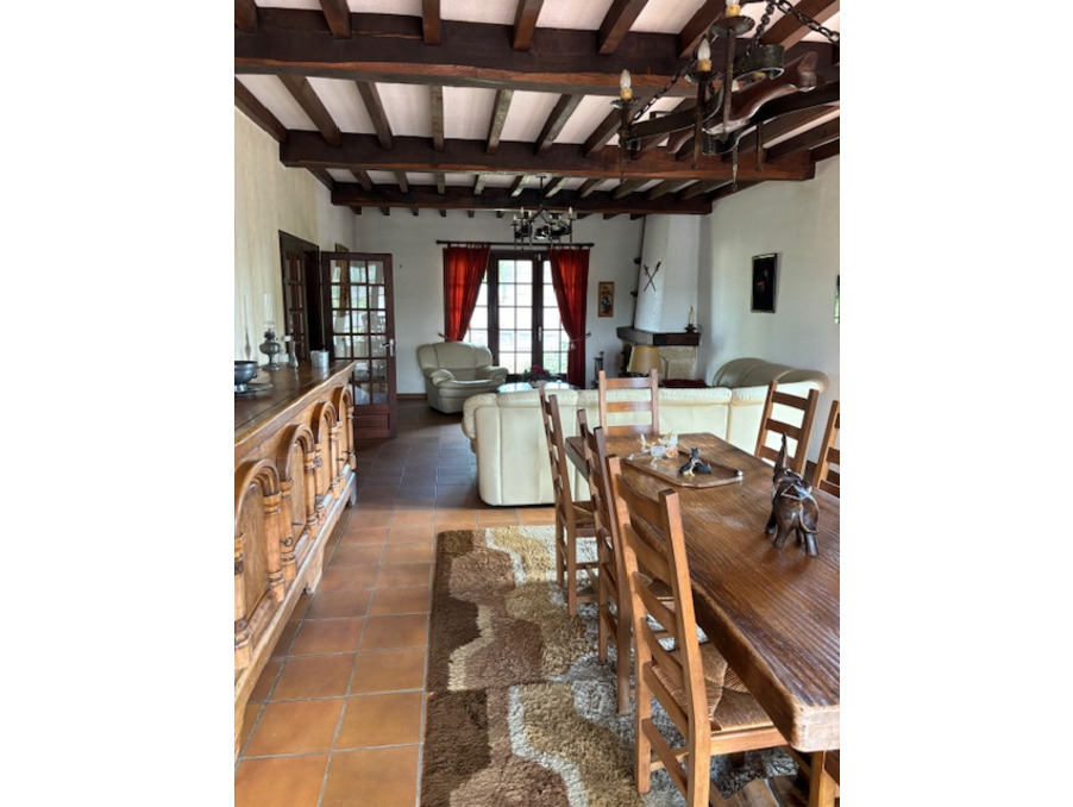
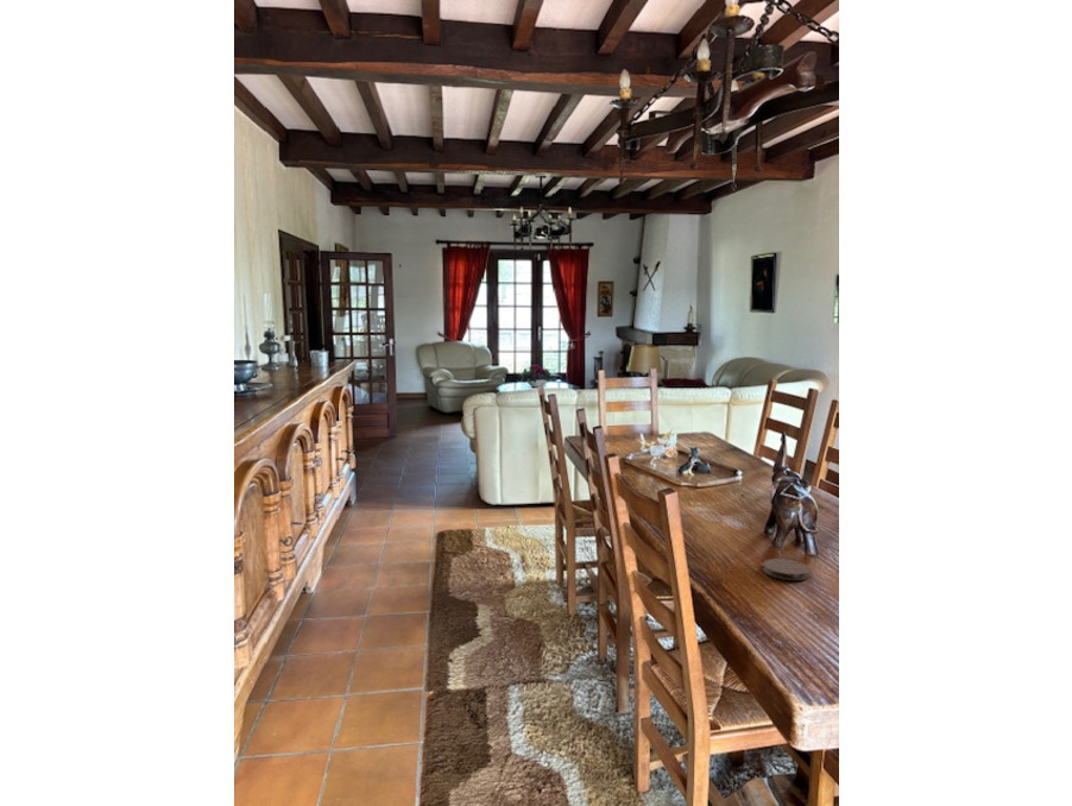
+ coaster (786, 568)
